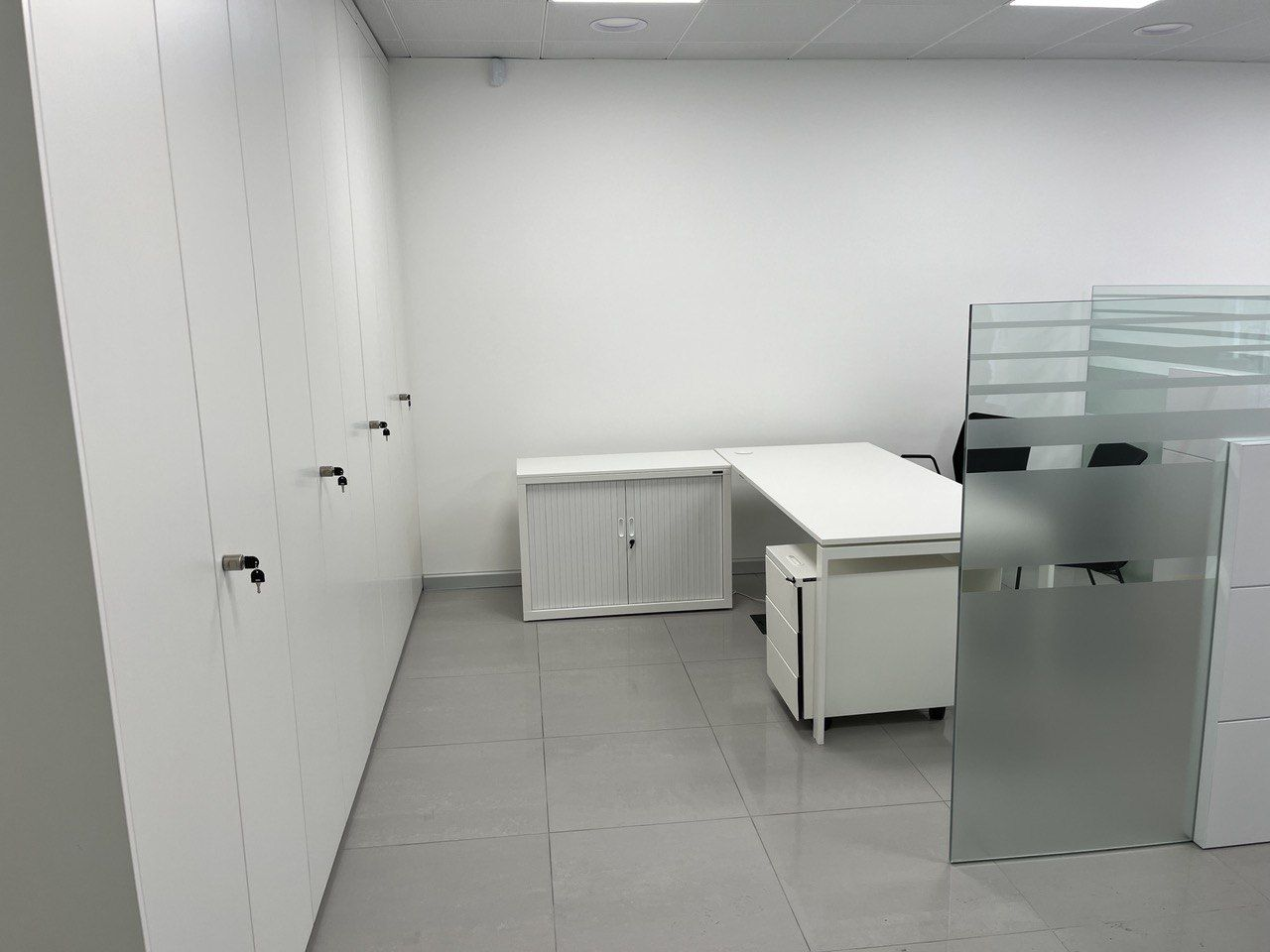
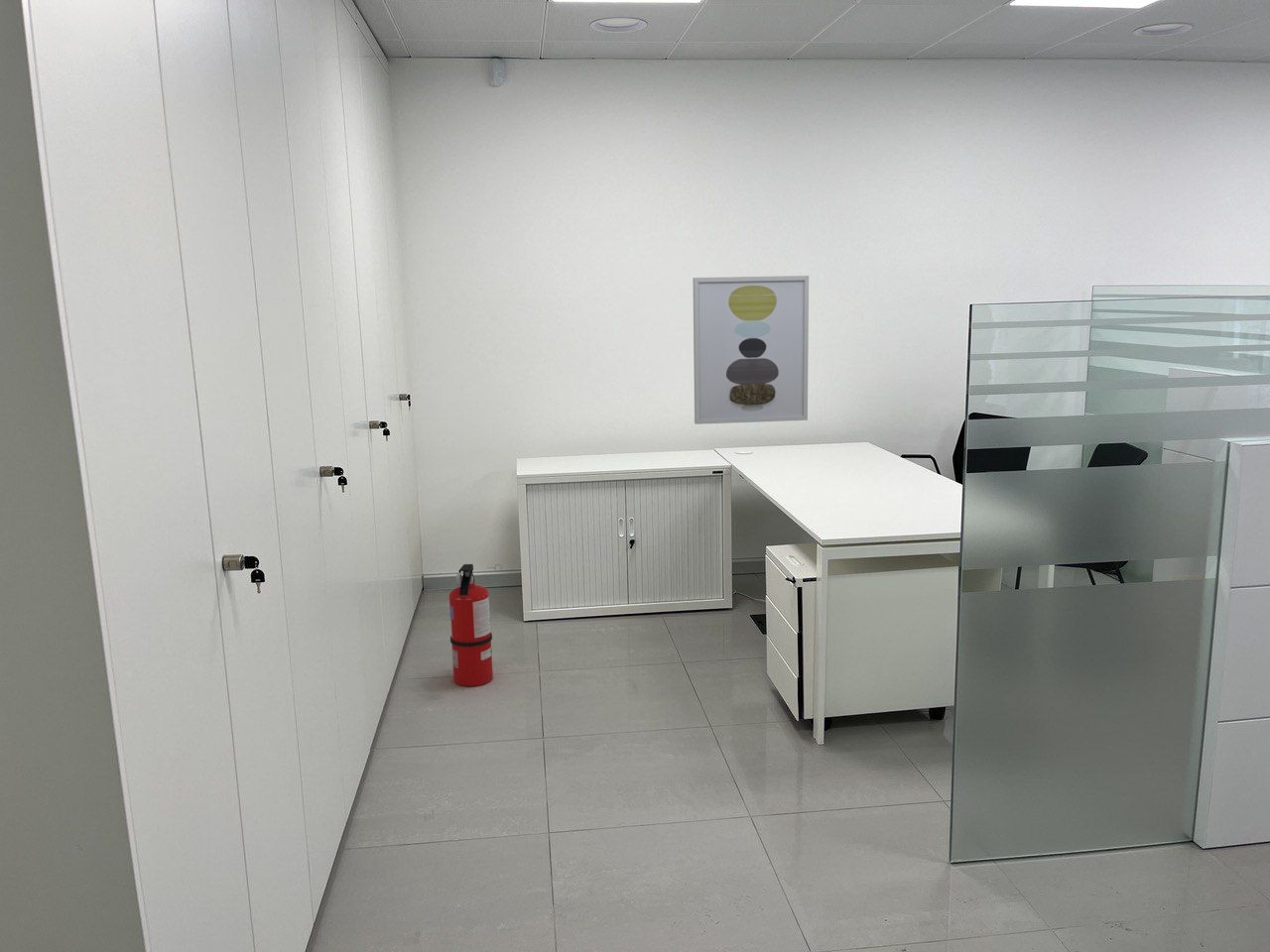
+ wall art (751, 350)
+ fire extinguisher (476, 621)
